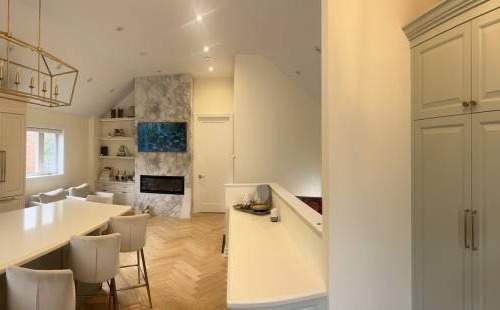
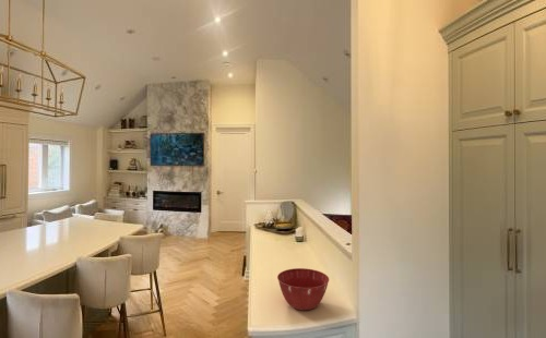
+ mixing bowl (302, 290)
